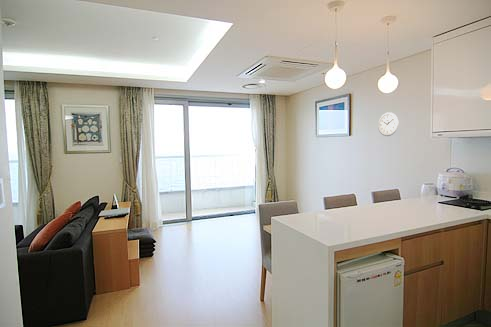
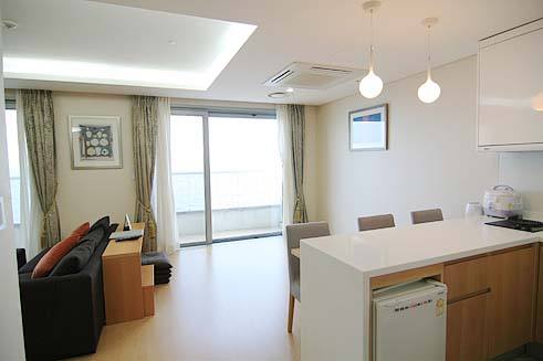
- wall clock (387, 124)
